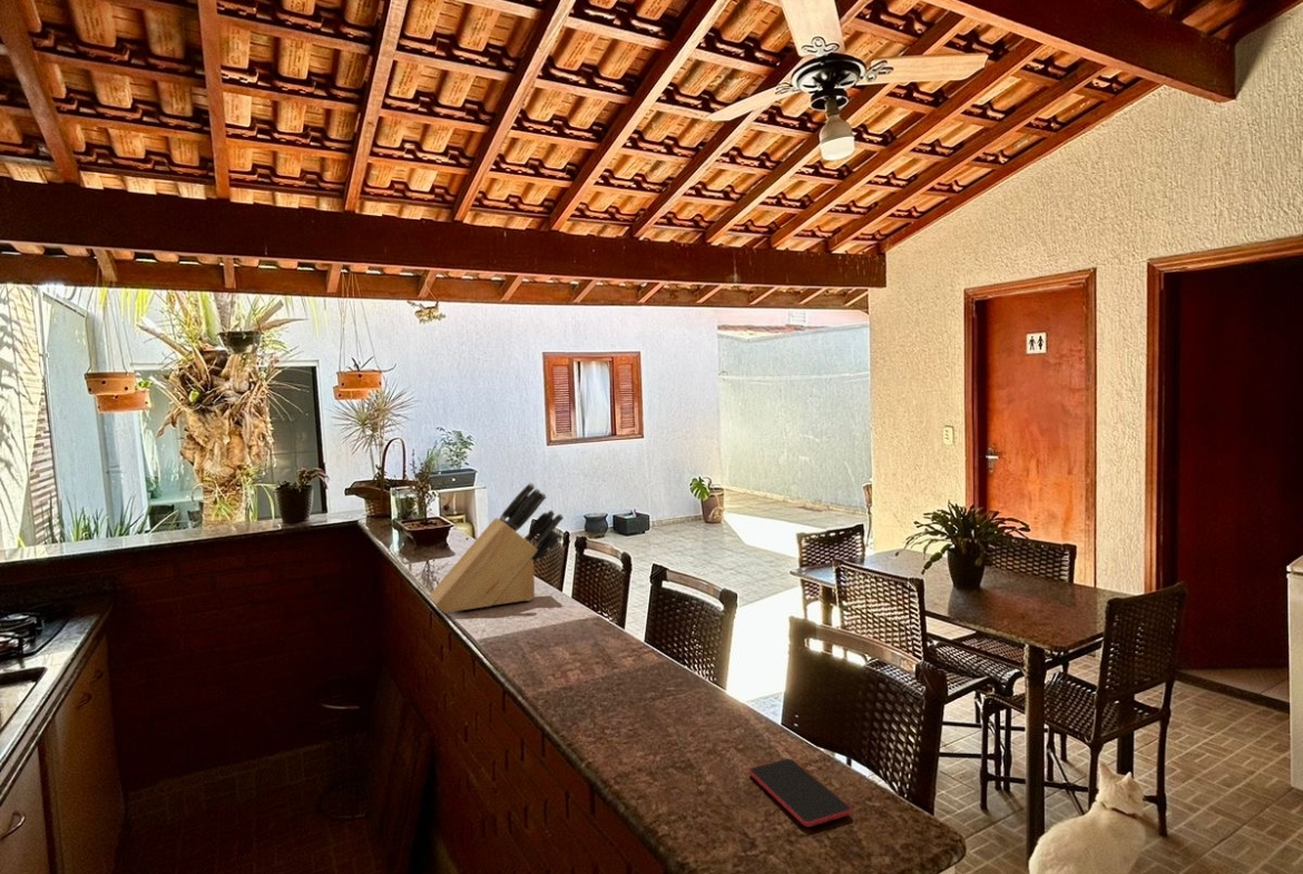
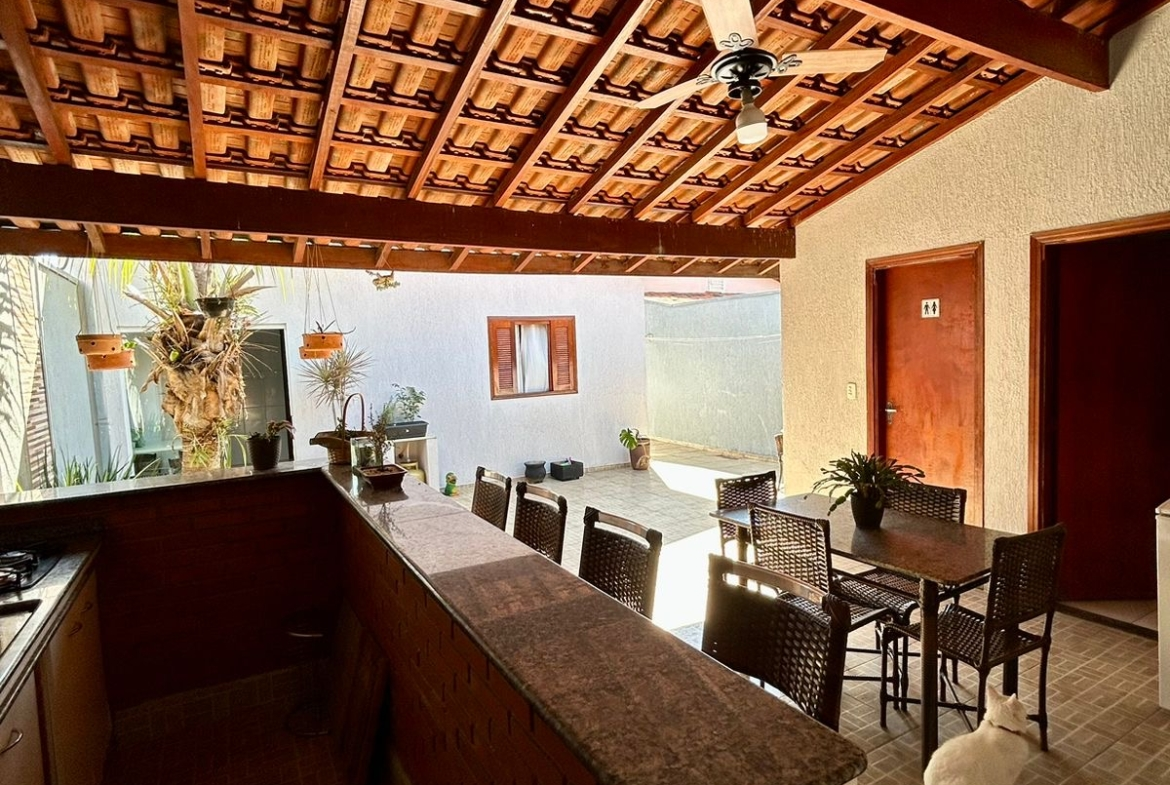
- knife block (497, 543)
- smartphone (797, 790)
